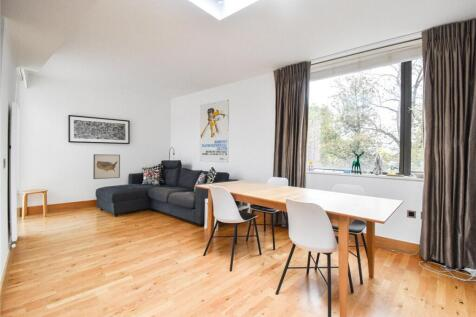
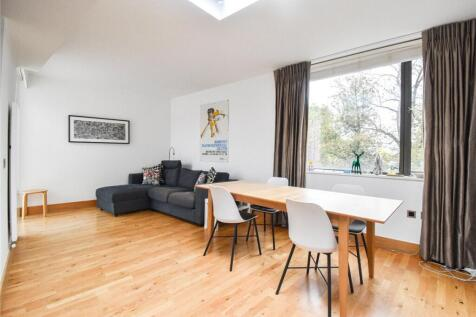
- wall art (107, 166)
